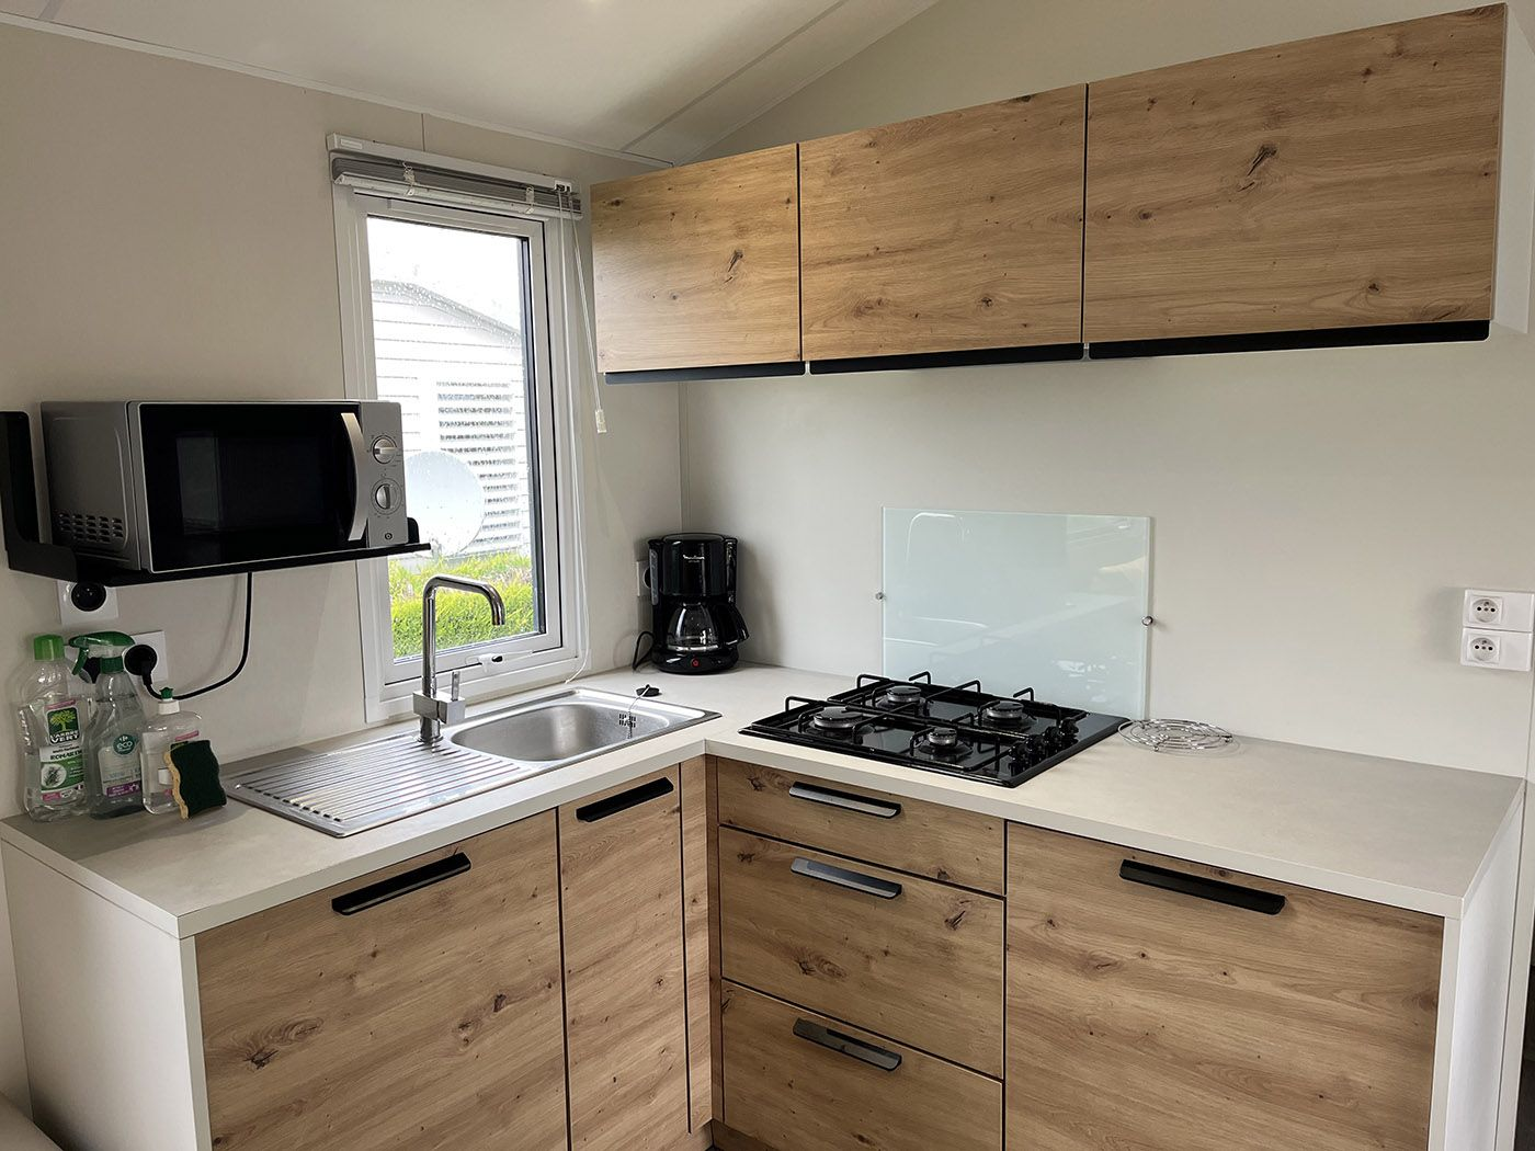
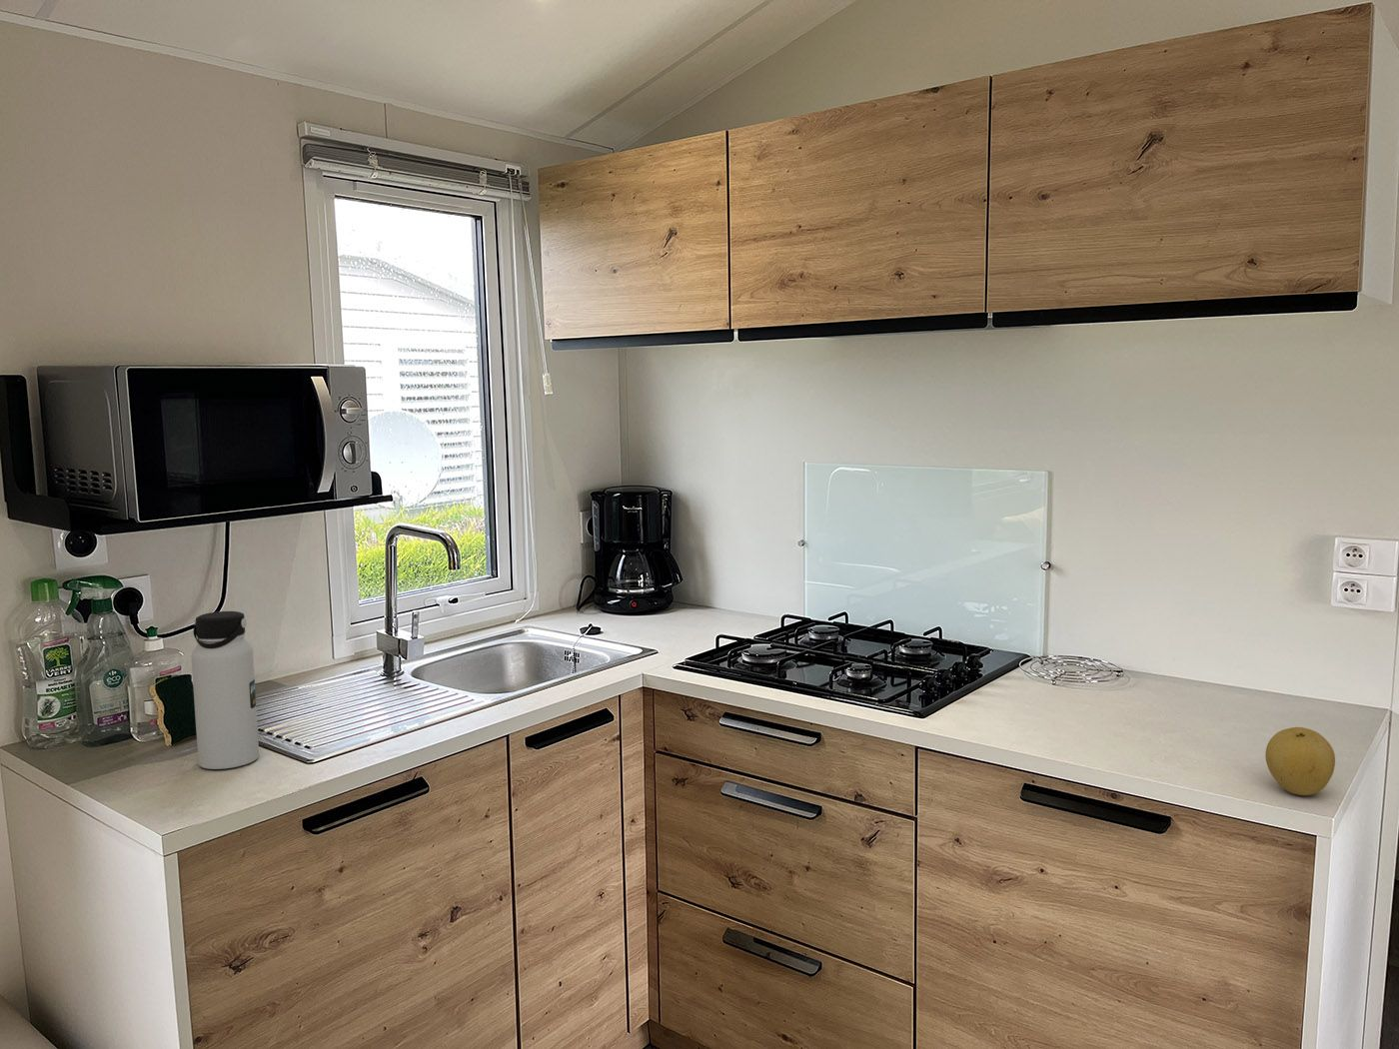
+ fruit (1299, 760)
+ water bottle (224, 688)
